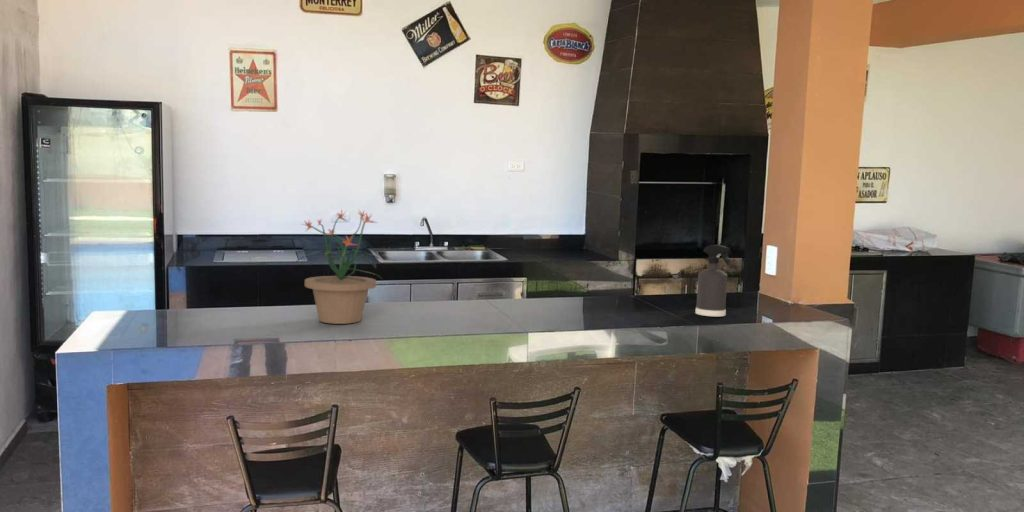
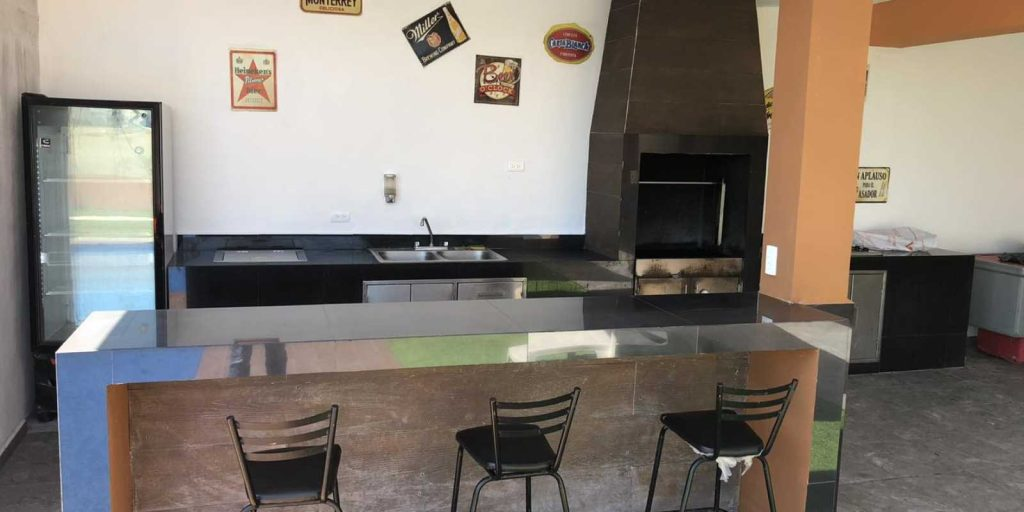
- spray bottle (714, 279)
- potted plant (343, 264)
